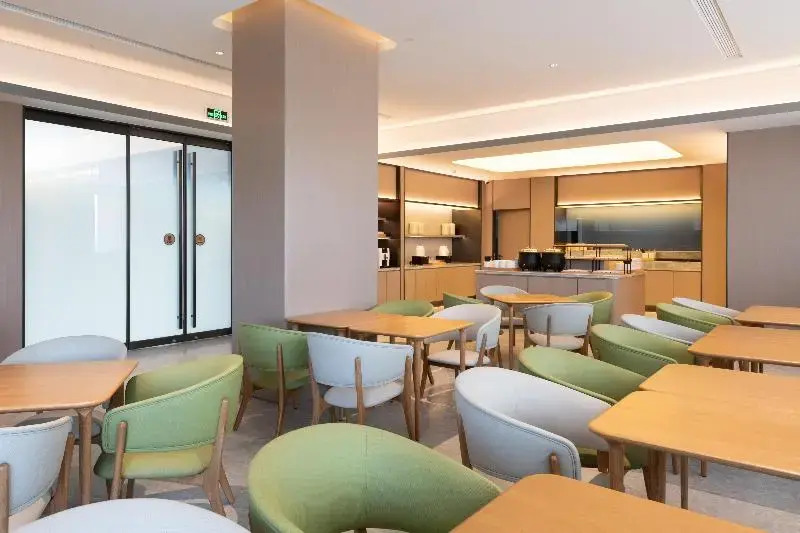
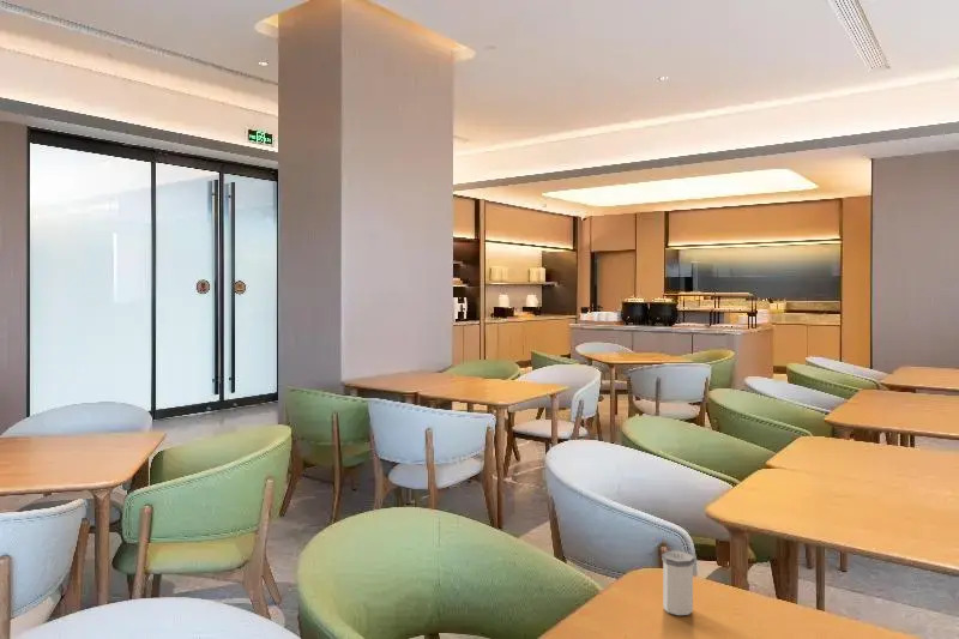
+ salt shaker (677, 581)
